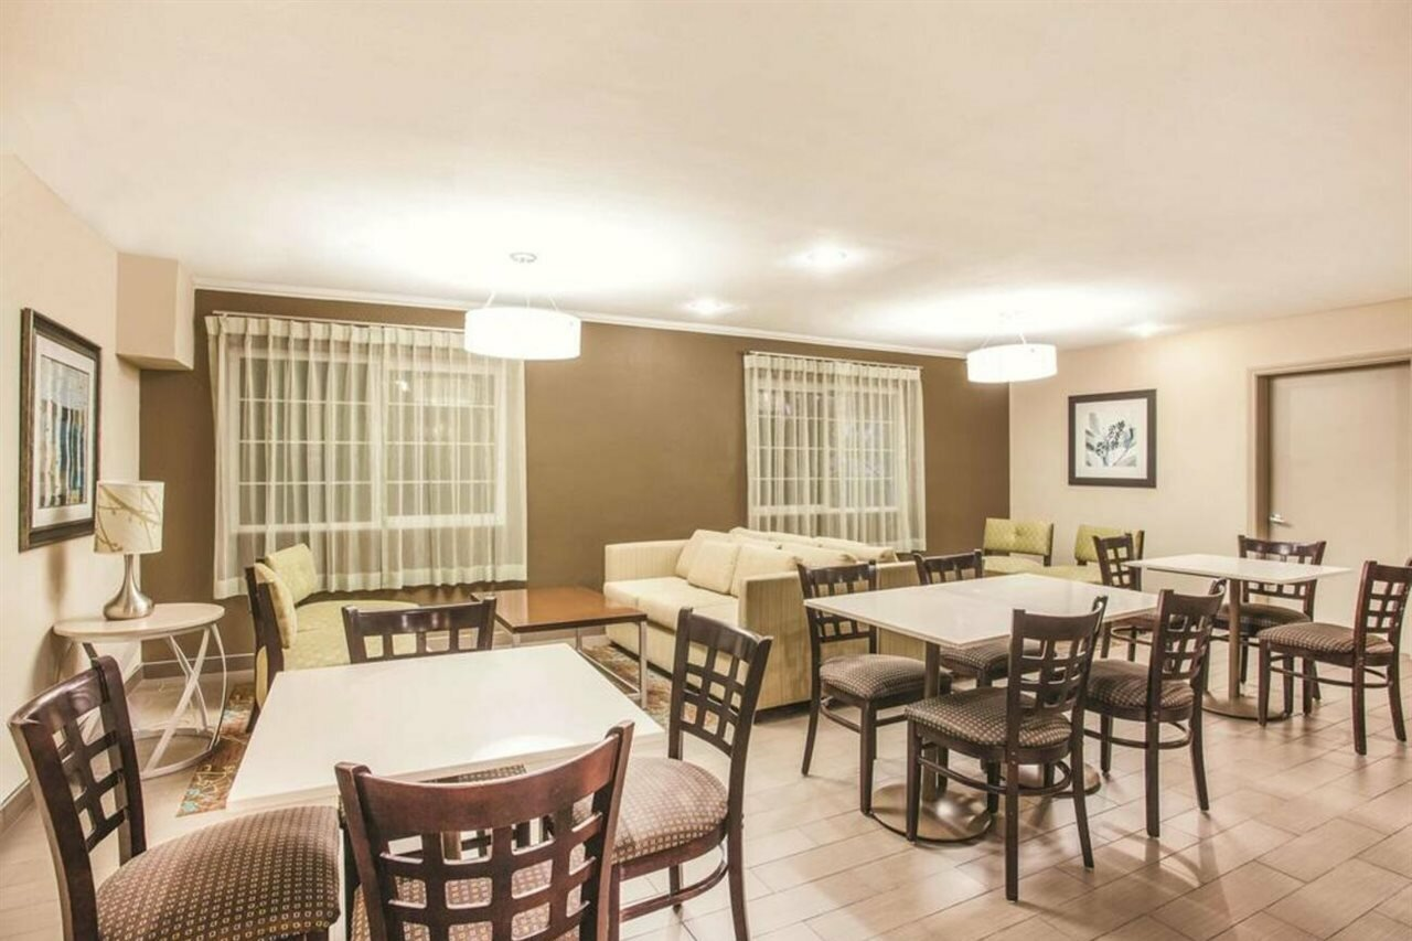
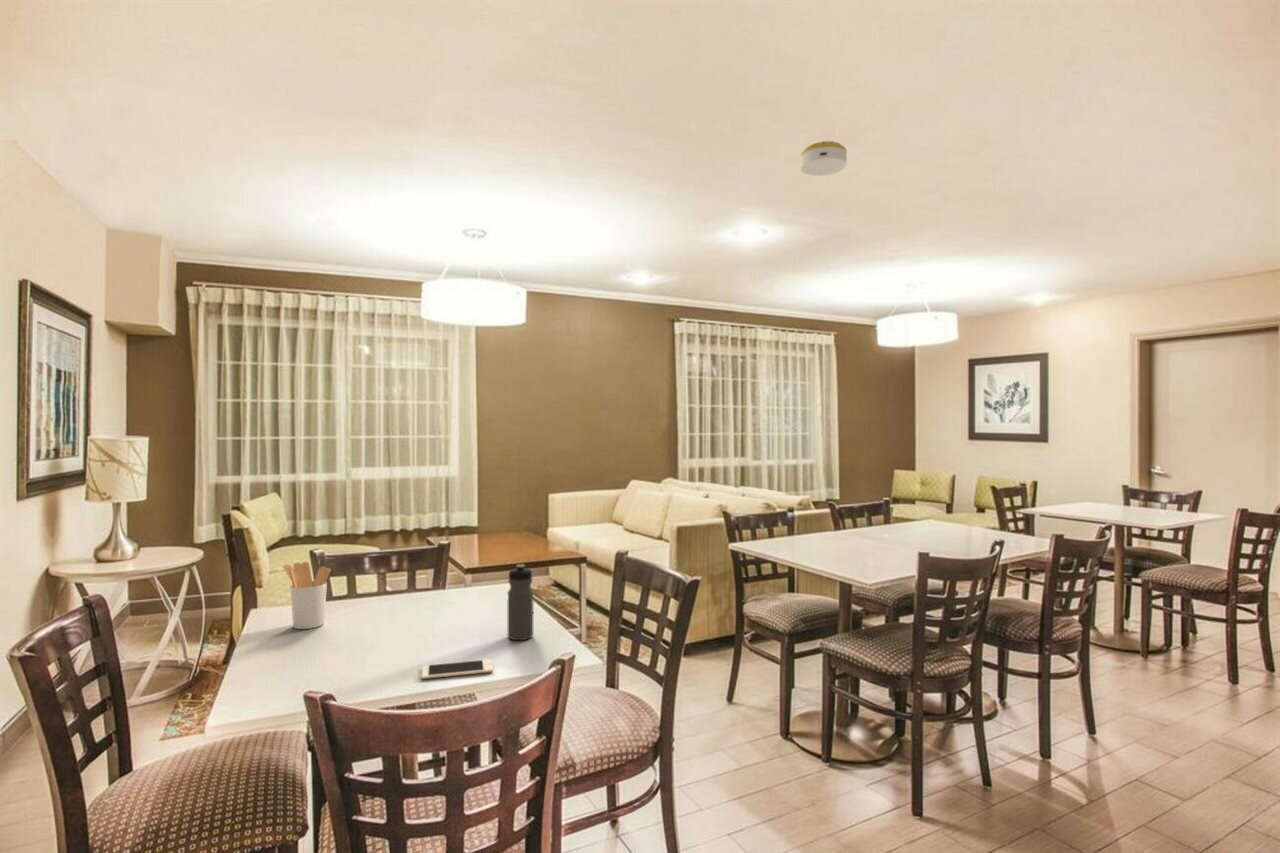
+ water bottle (520, 600)
+ utensil holder (304, 593)
+ cell phone (457, 668)
+ smoke detector (823, 158)
